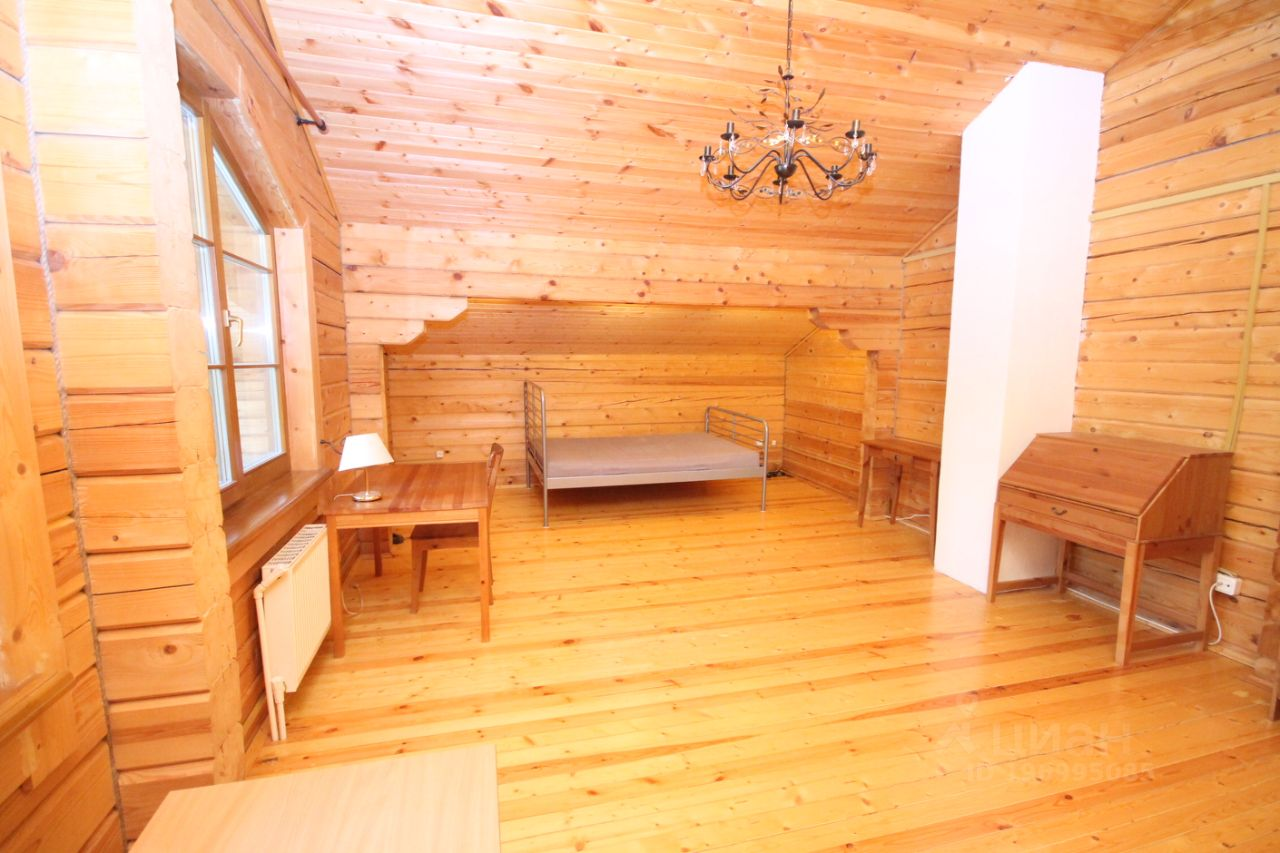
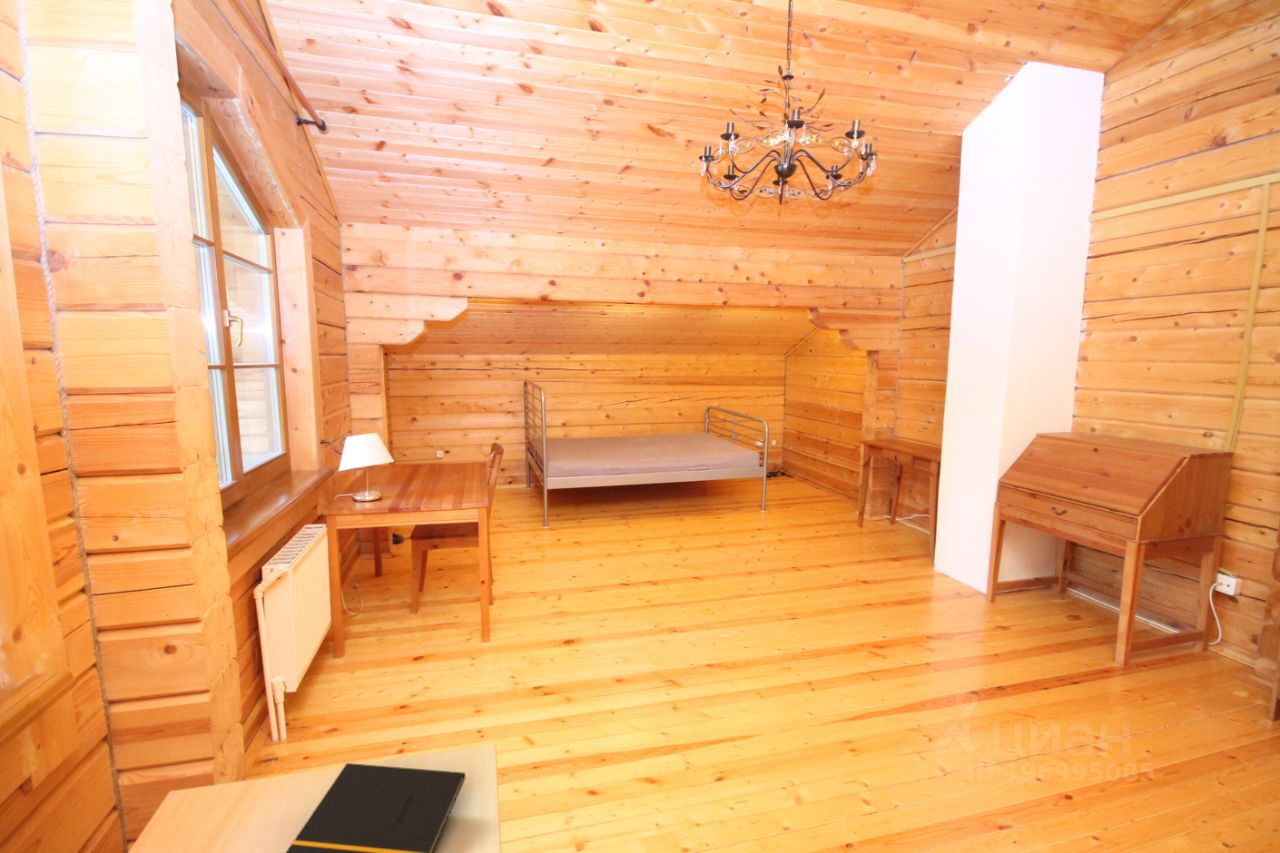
+ notepad (381, 813)
